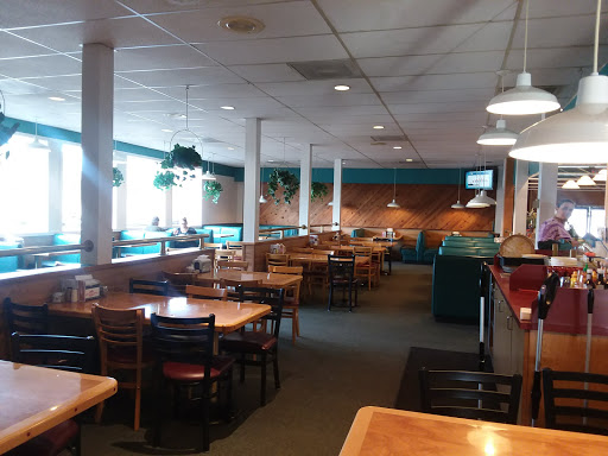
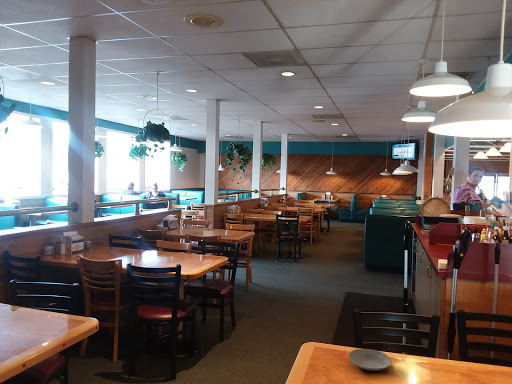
+ plate (369, 361)
